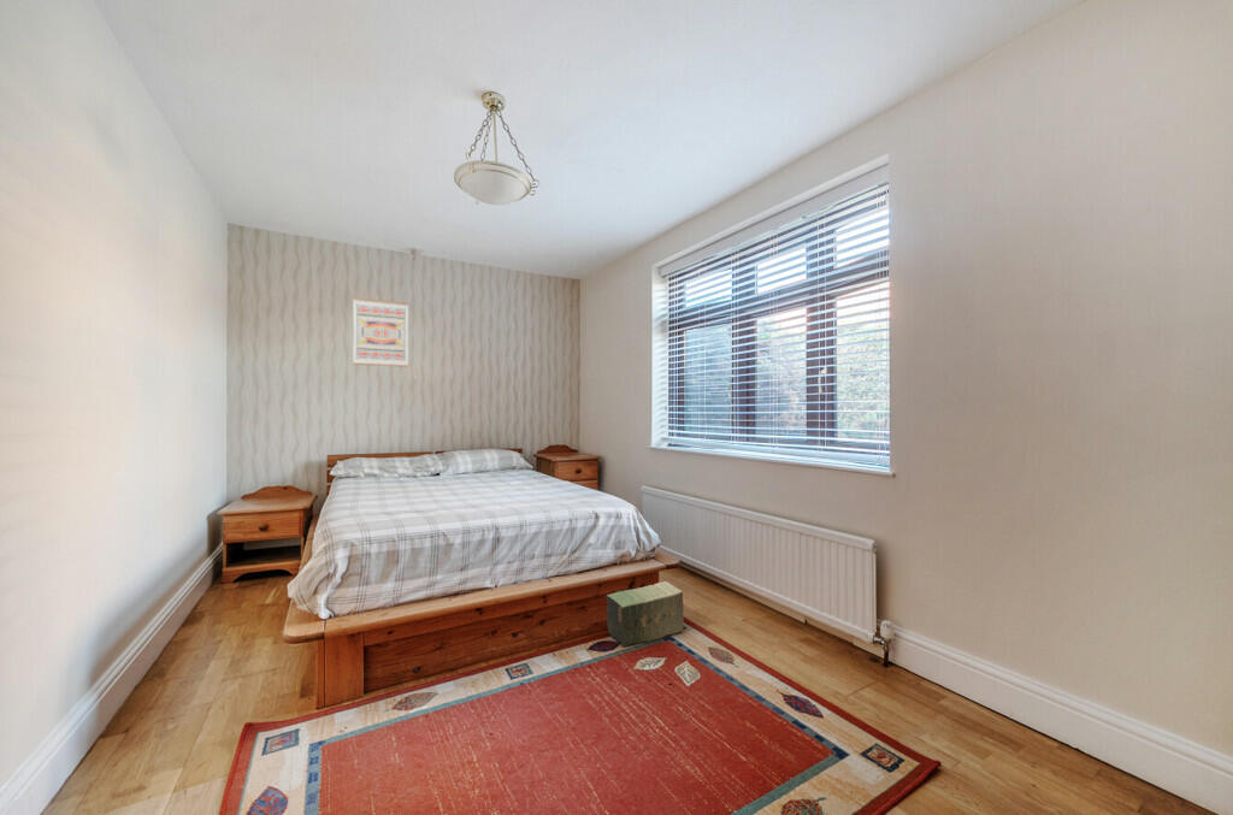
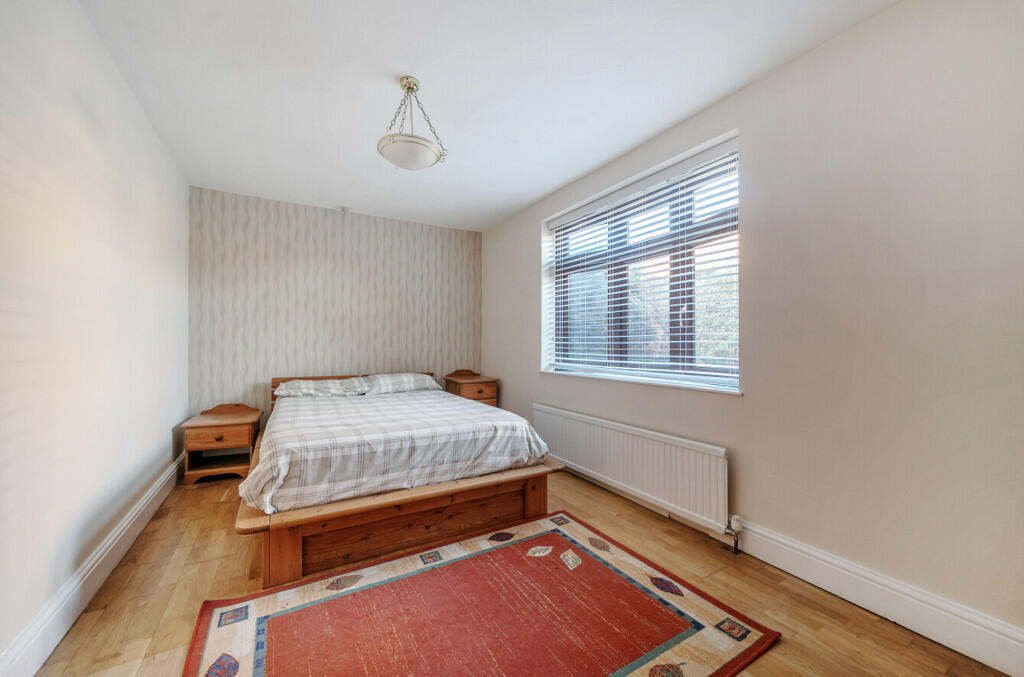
- wall art (380, 332)
- cardboard box (644, 612)
